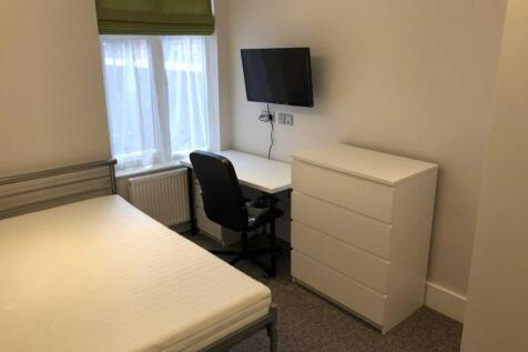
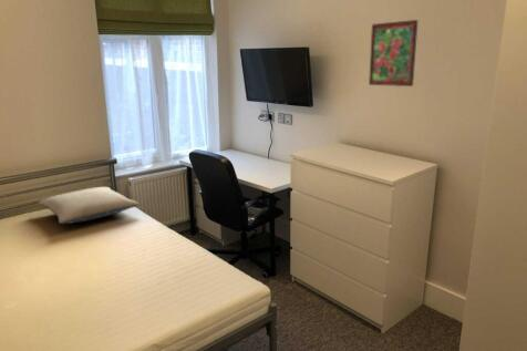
+ pillow (87, 203)
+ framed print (392, 54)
